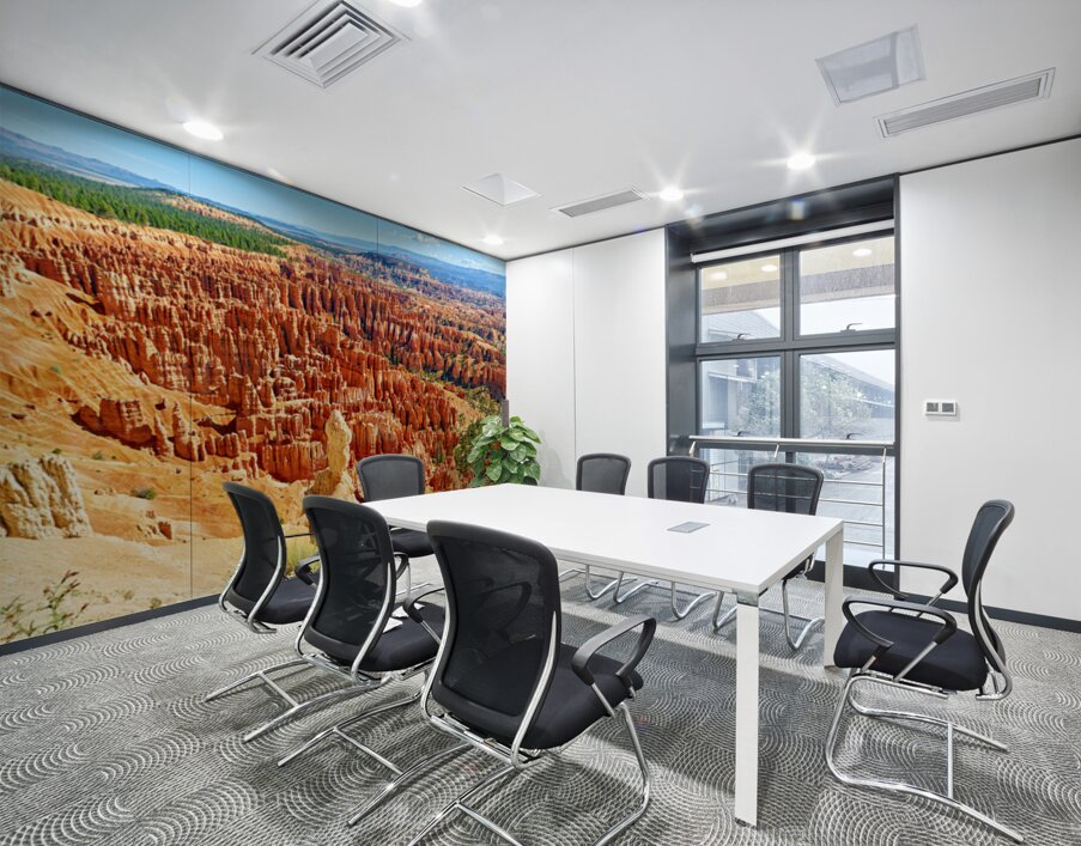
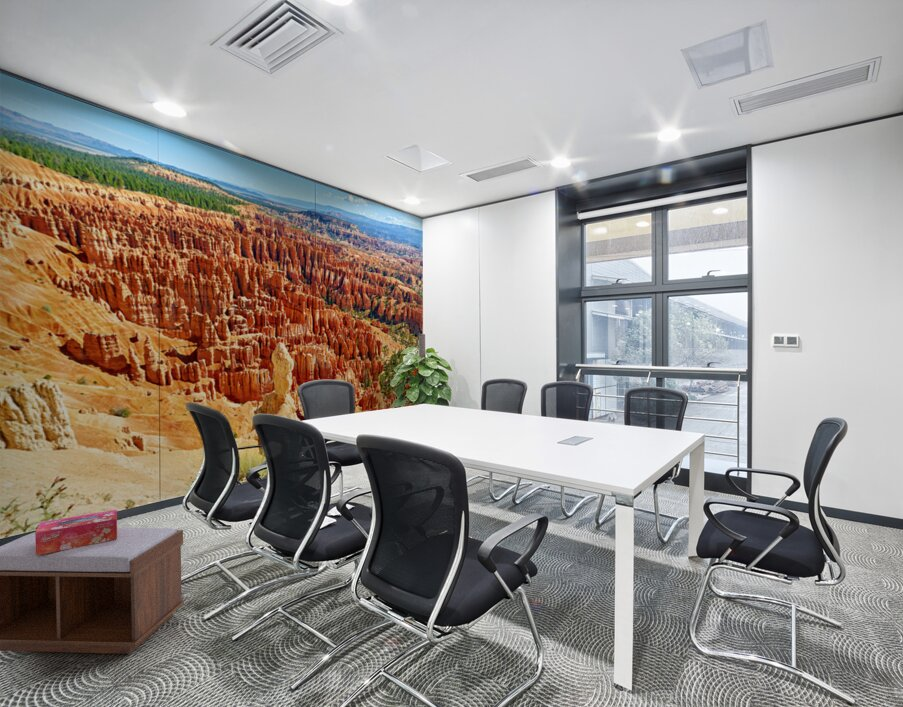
+ tissue box (78, 530)
+ bench (86, 585)
